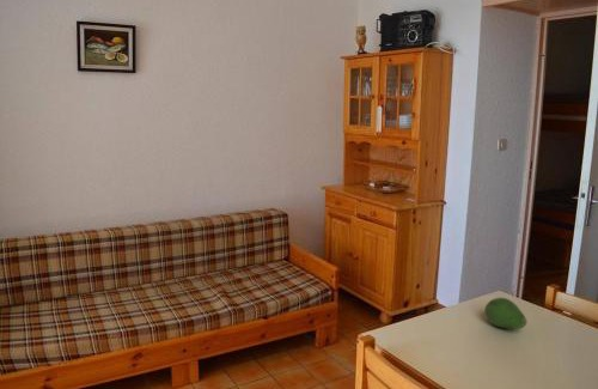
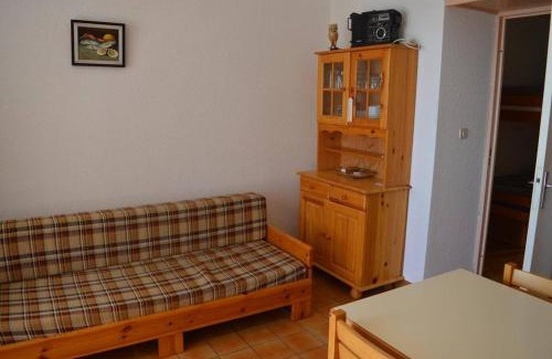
- fruit (505, 314)
